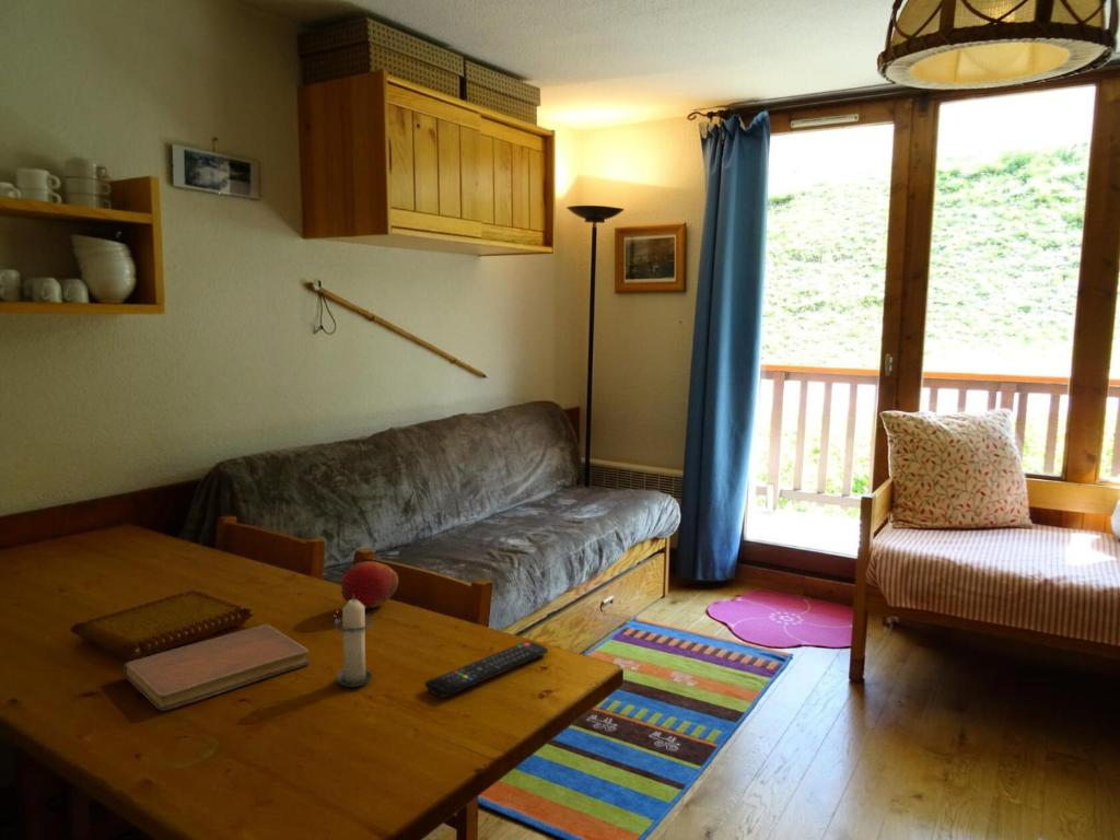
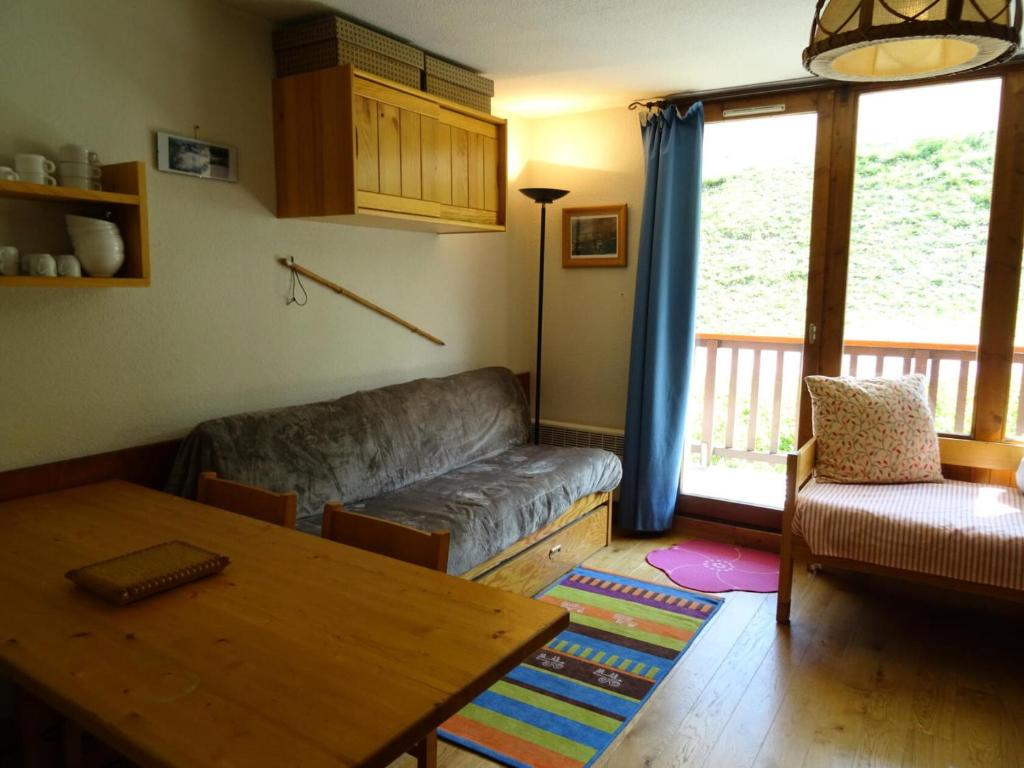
- candle (353, 638)
- remote control (490, 667)
- notebook (219, 662)
- fruit (370, 584)
